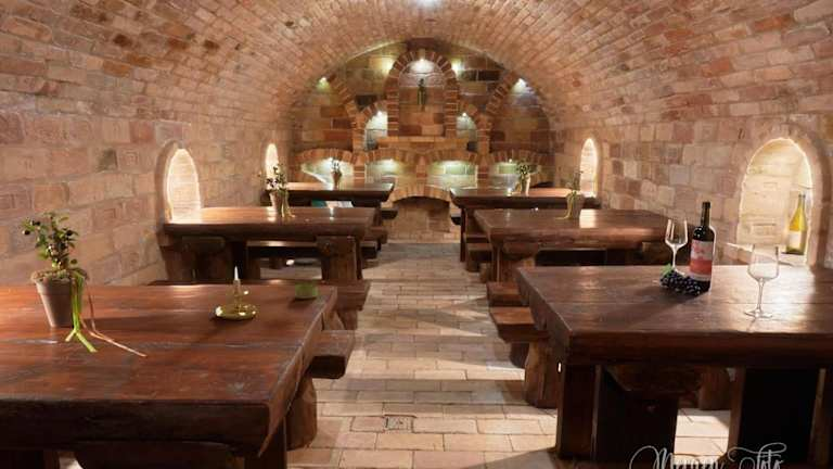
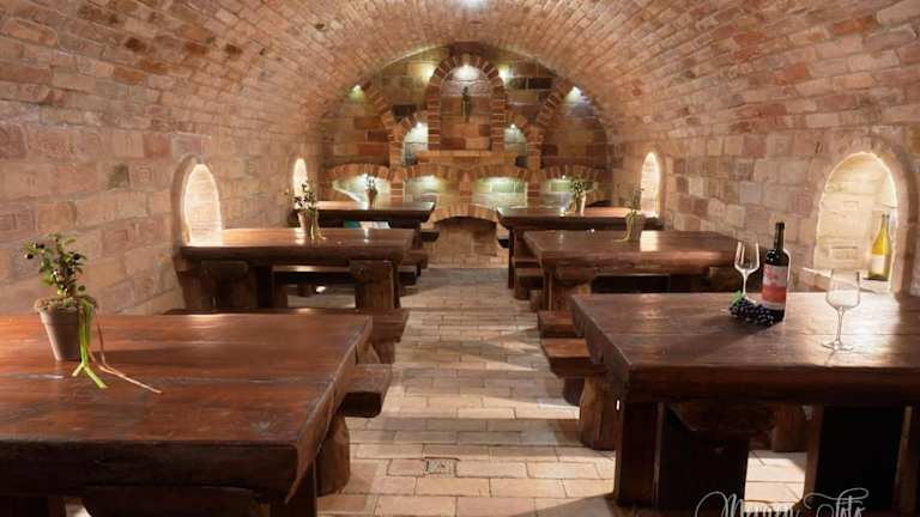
- jar (310, 278)
- candle holder (238, 291)
